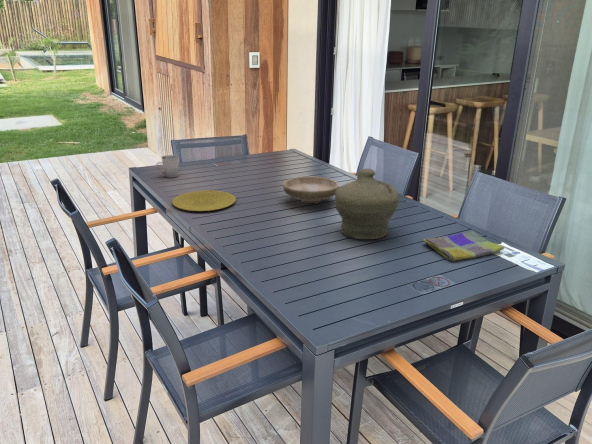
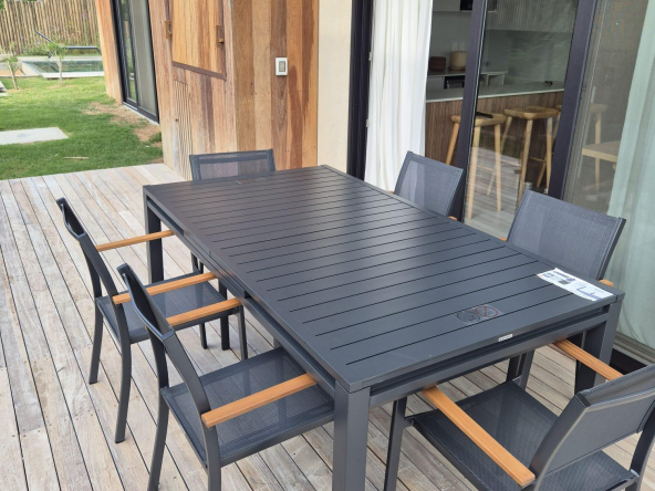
- dish towel (462, 244)
- jar (366, 201)
- bowl (310, 192)
- cup (167, 166)
- plate (204, 200)
